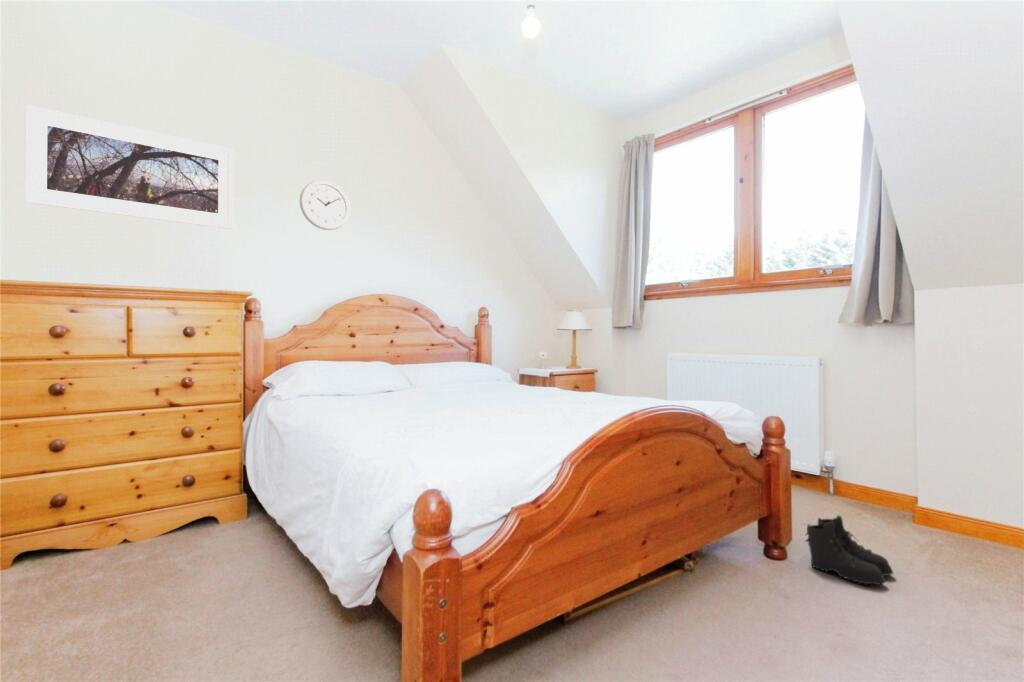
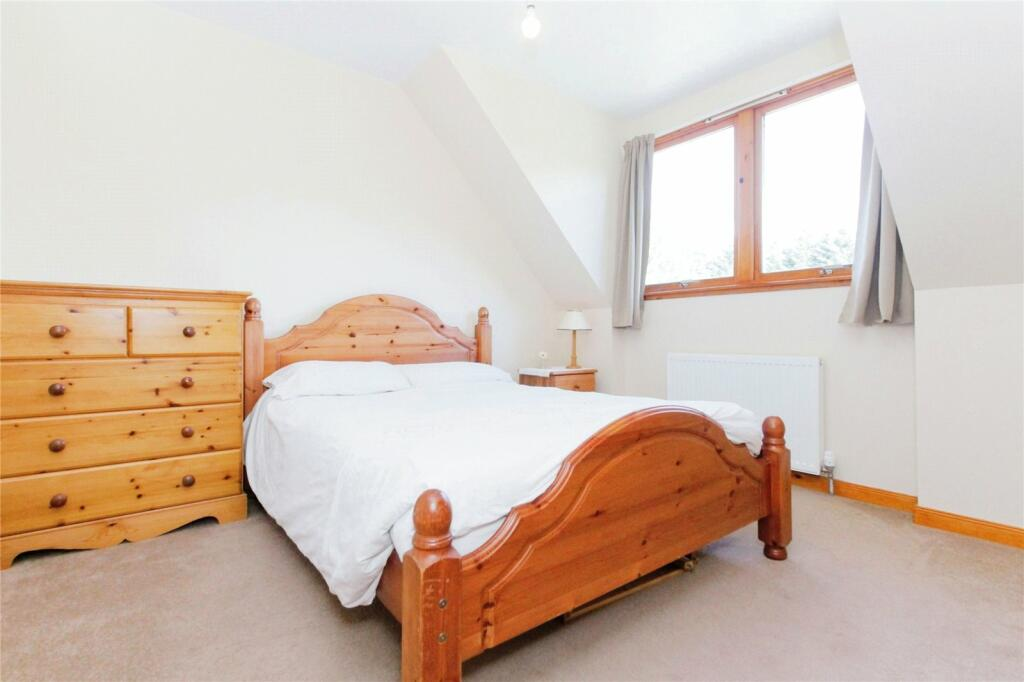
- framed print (140, 173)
- wall clock (326, 205)
- boots (848, 546)
